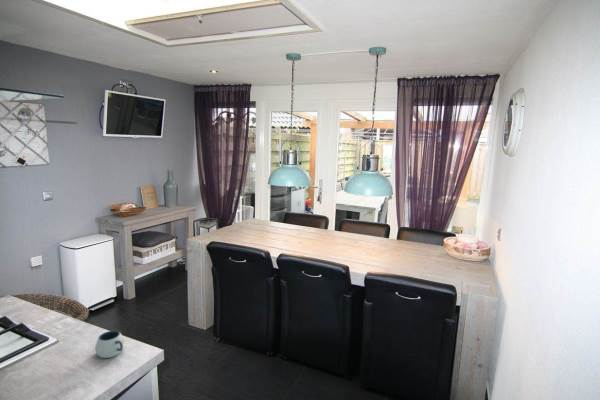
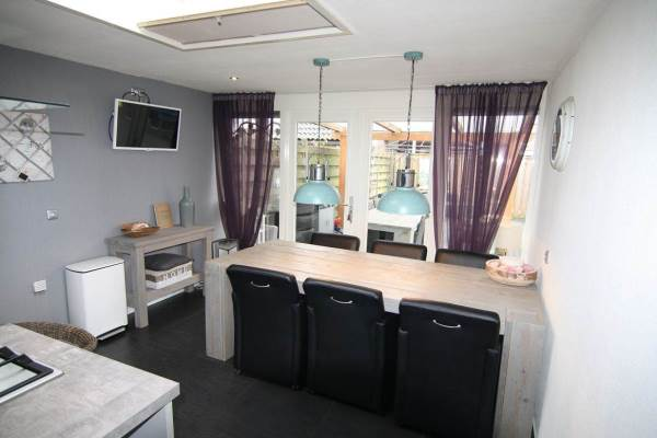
- mug (112, 344)
